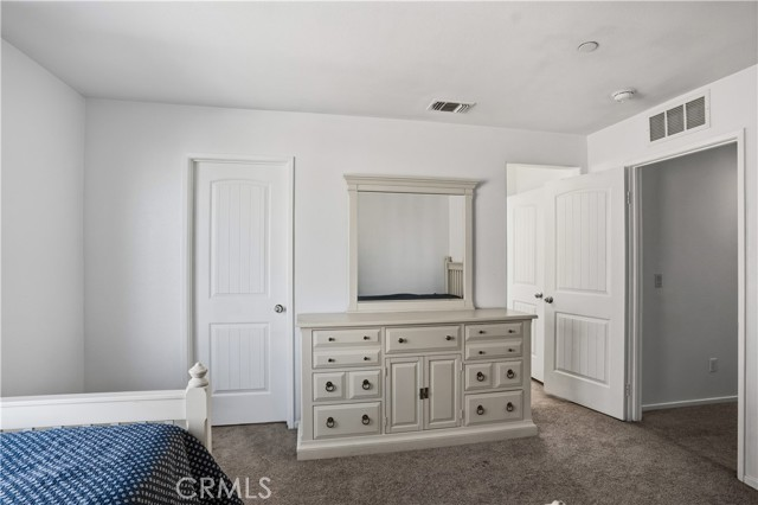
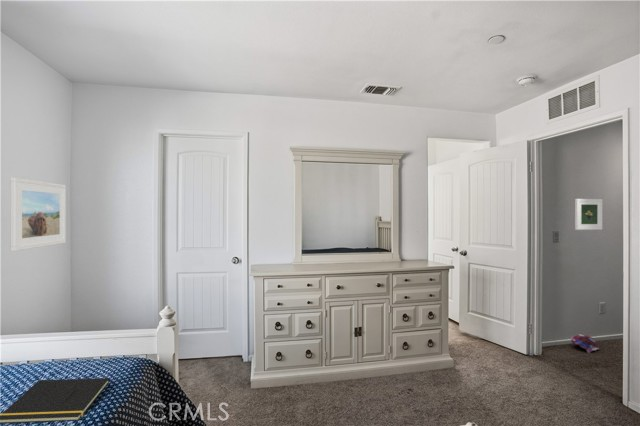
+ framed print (588, 214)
+ notepad (57, 398)
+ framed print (41, 214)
+ plush toy (584, 341)
